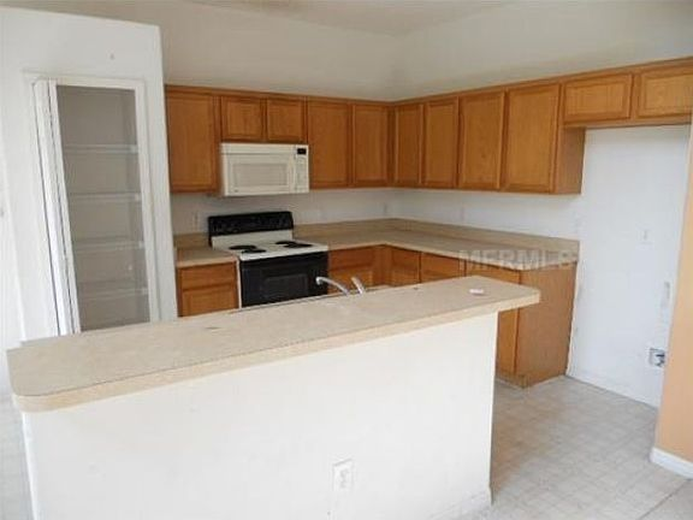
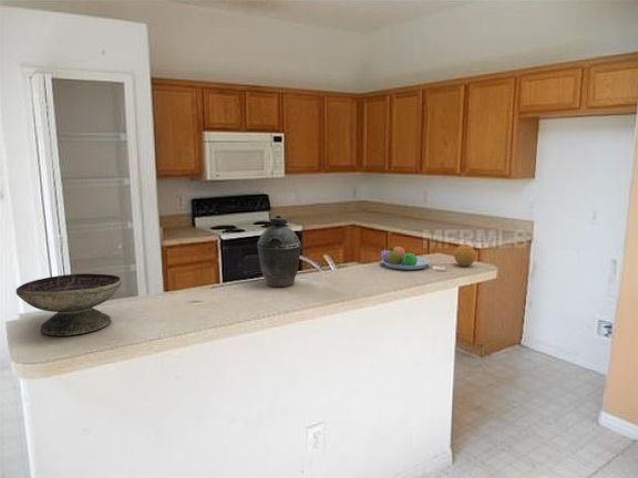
+ kettle (279, 249)
+ fruit (464, 254)
+ decorative bowl (72, 301)
+ fruit bowl (404, 256)
